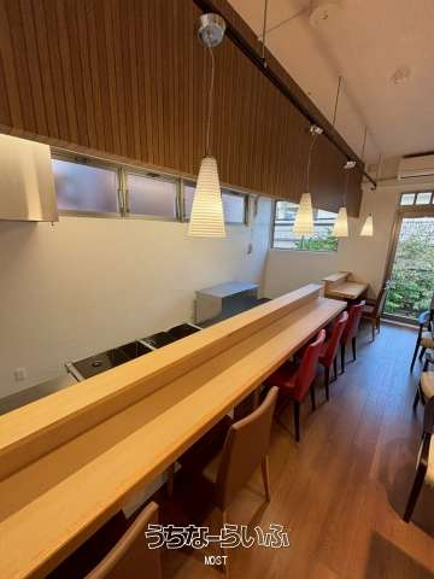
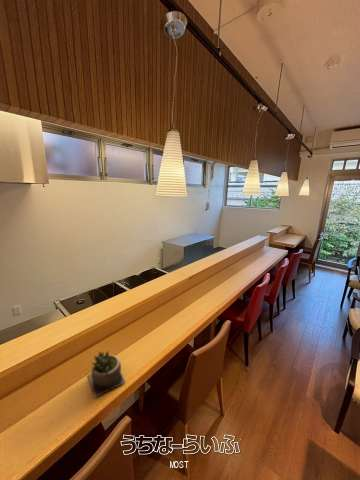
+ succulent plant (105, 365)
